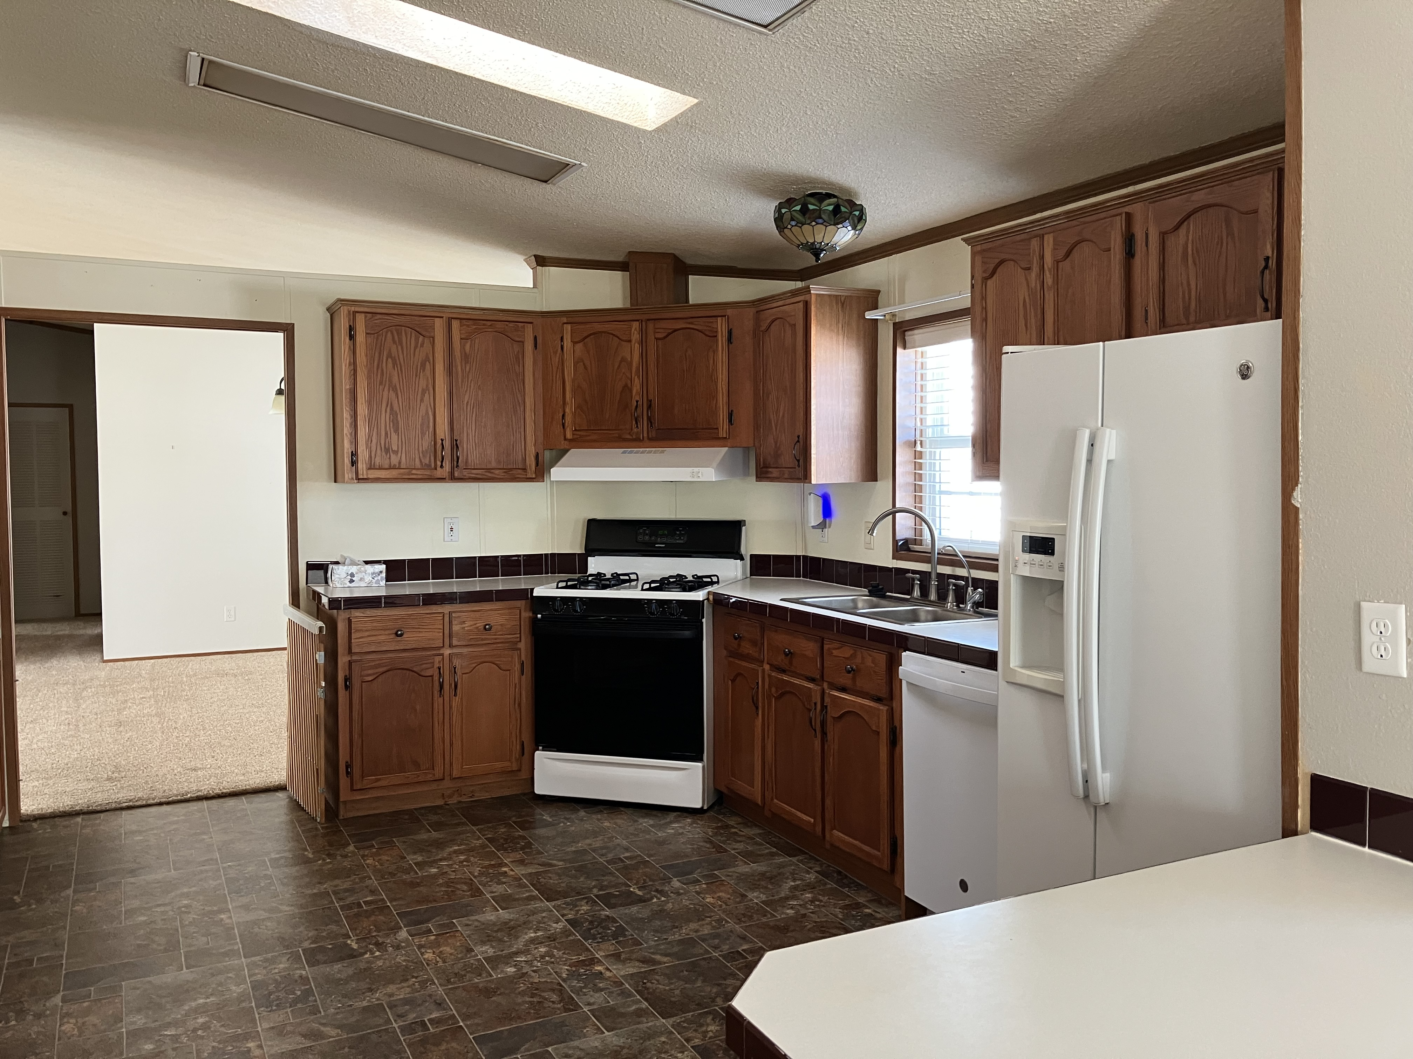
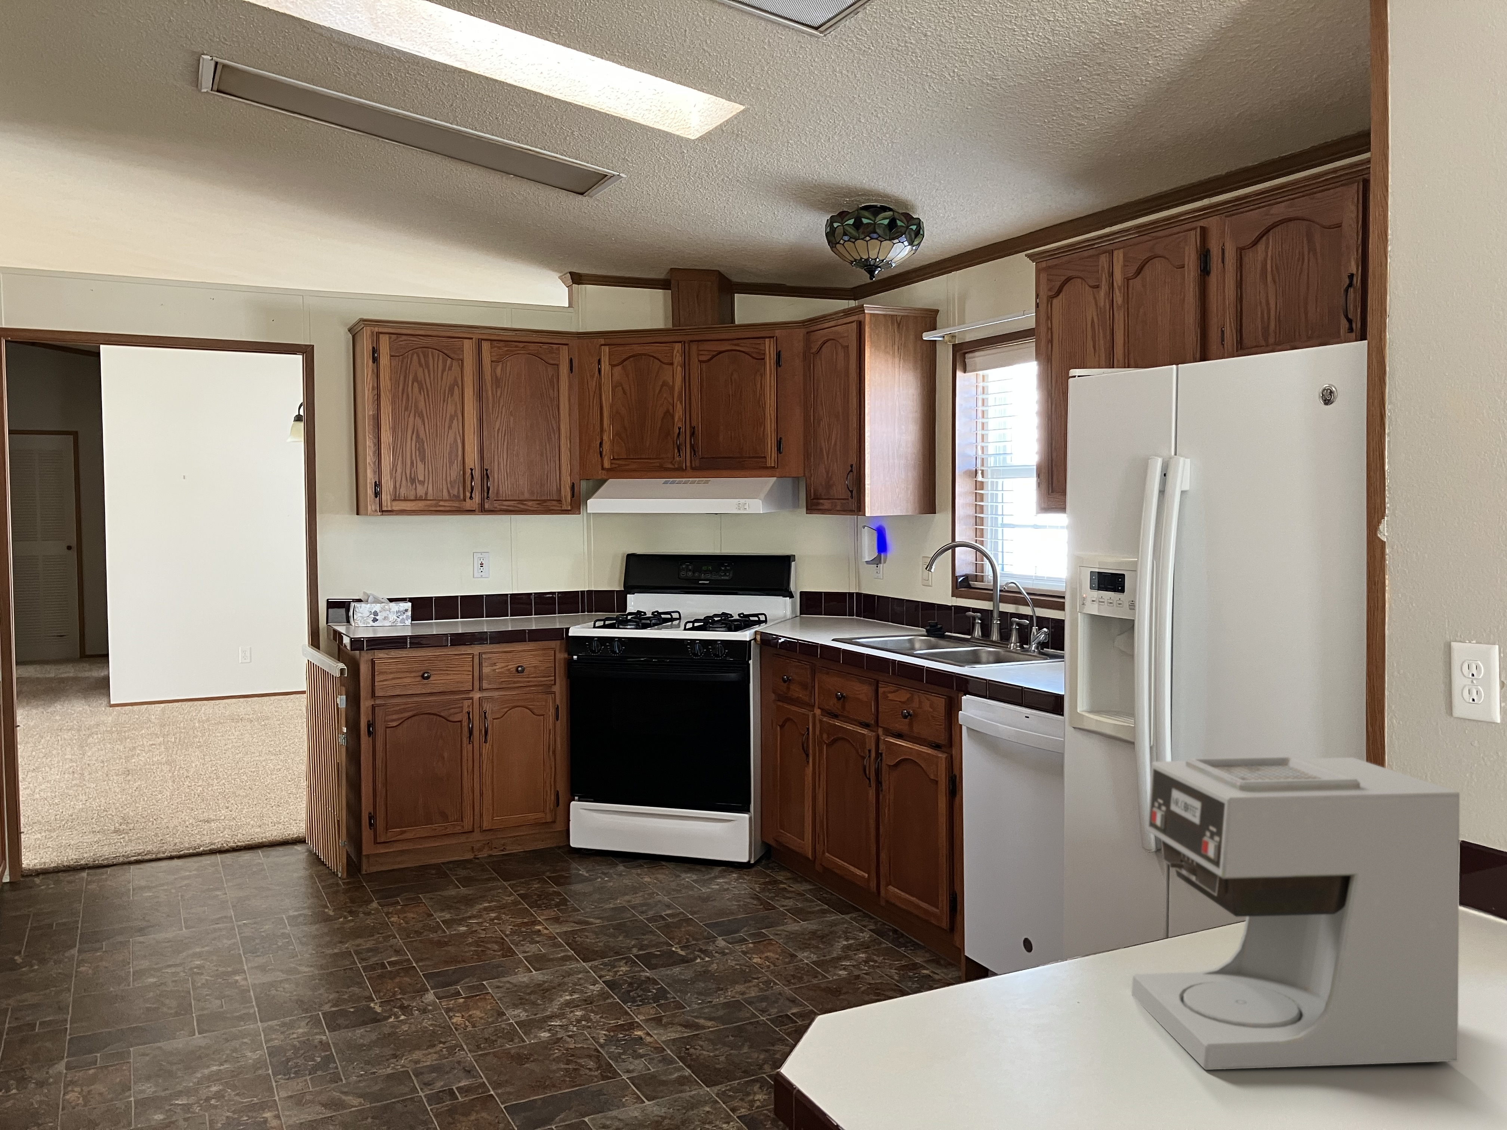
+ coffee maker (1284, 897)
